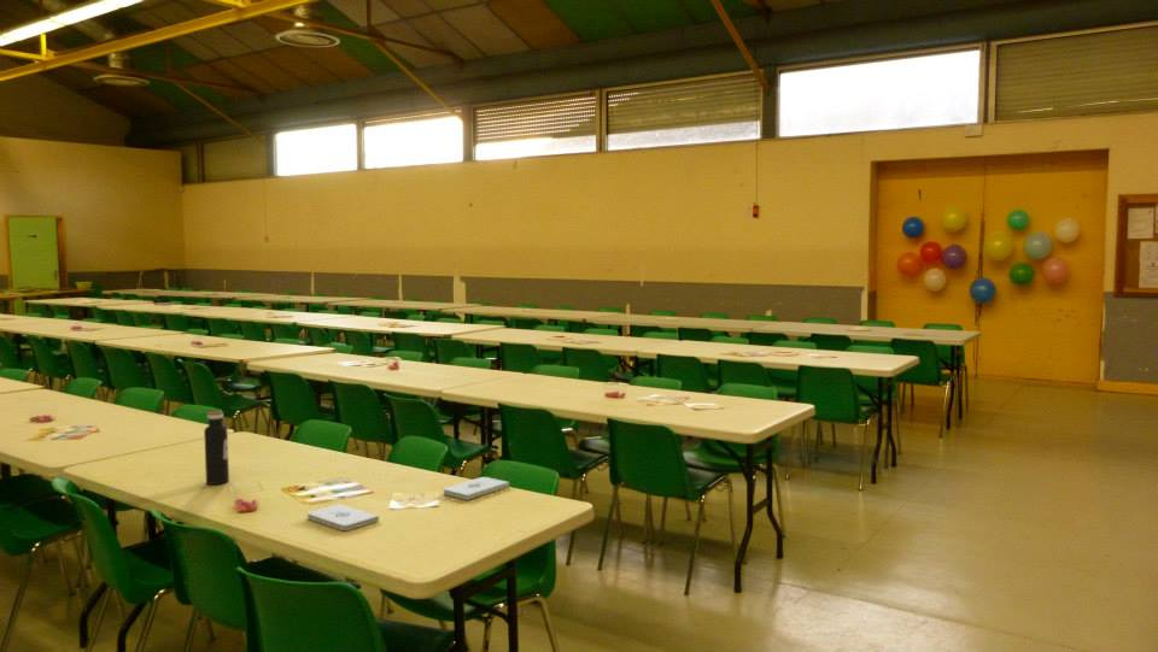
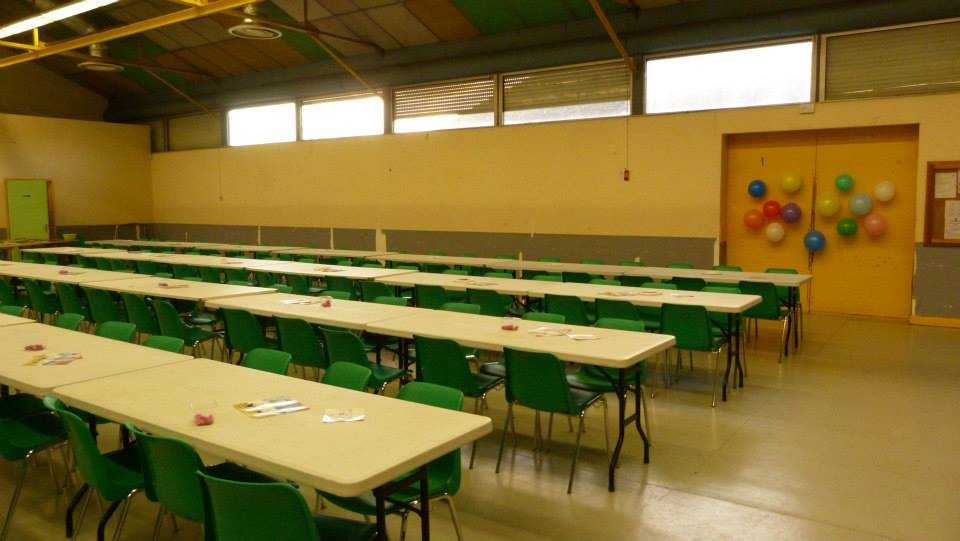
- water bottle (216, 447)
- notepad (341, 516)
- notepad (475, 487)
